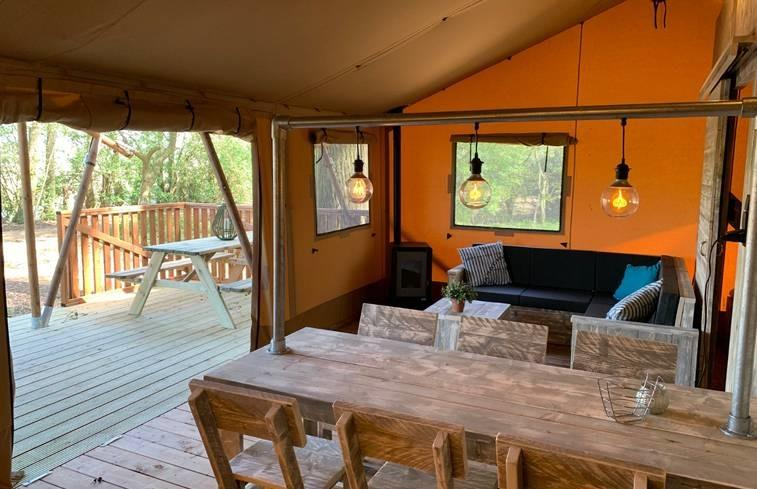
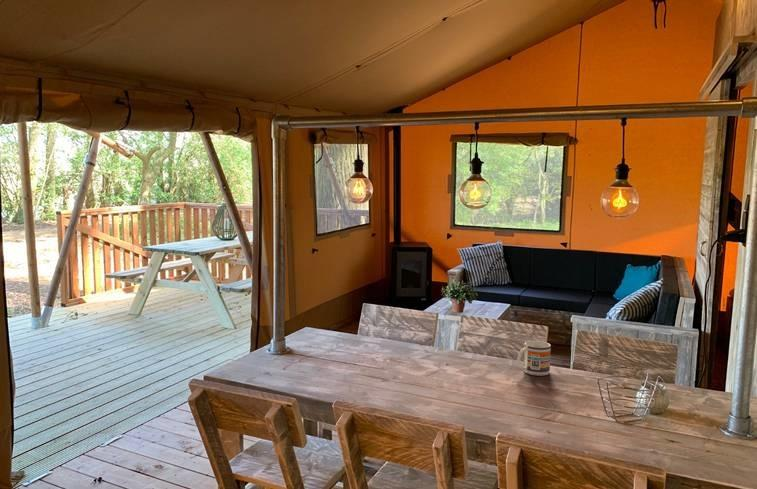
+ mug (534, 357)
